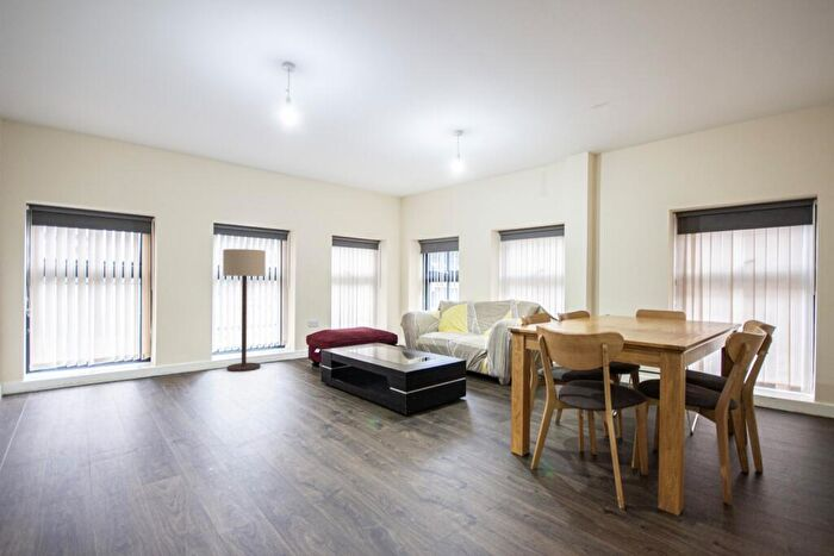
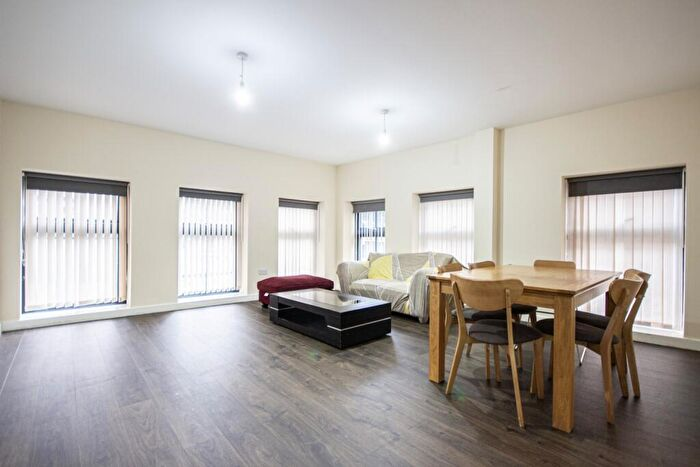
- floor lamp (244, 308)
